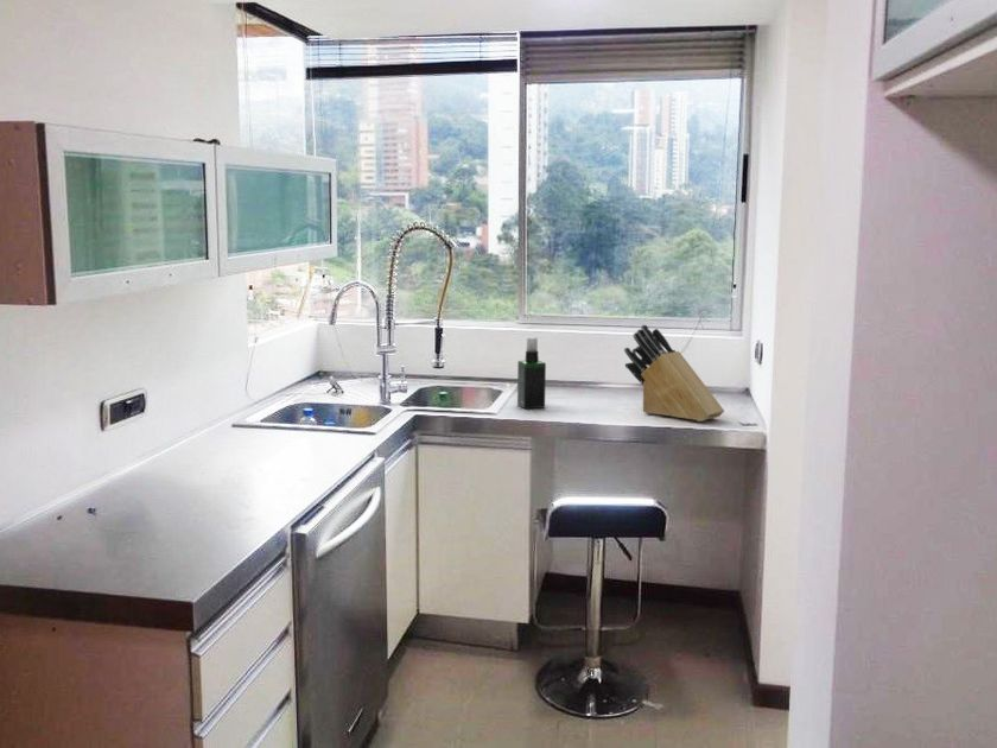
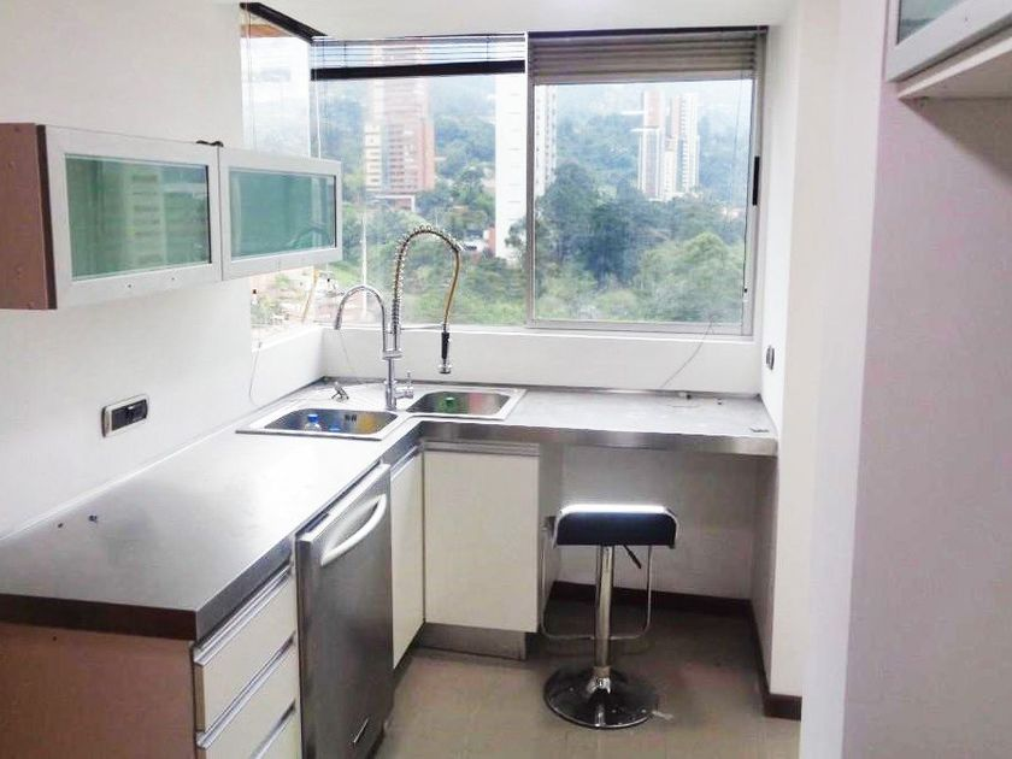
- spray bottle (531, 372)
- knife block (672, 370)
